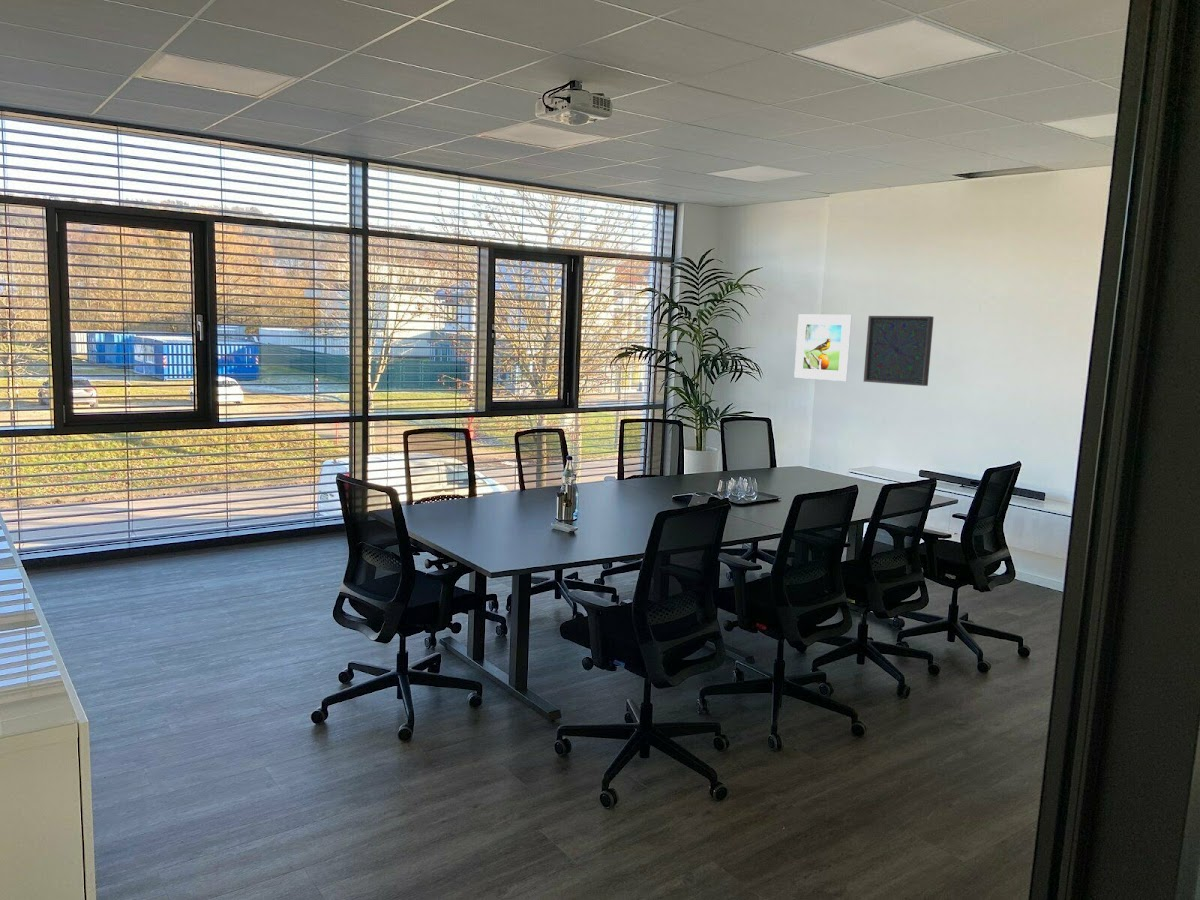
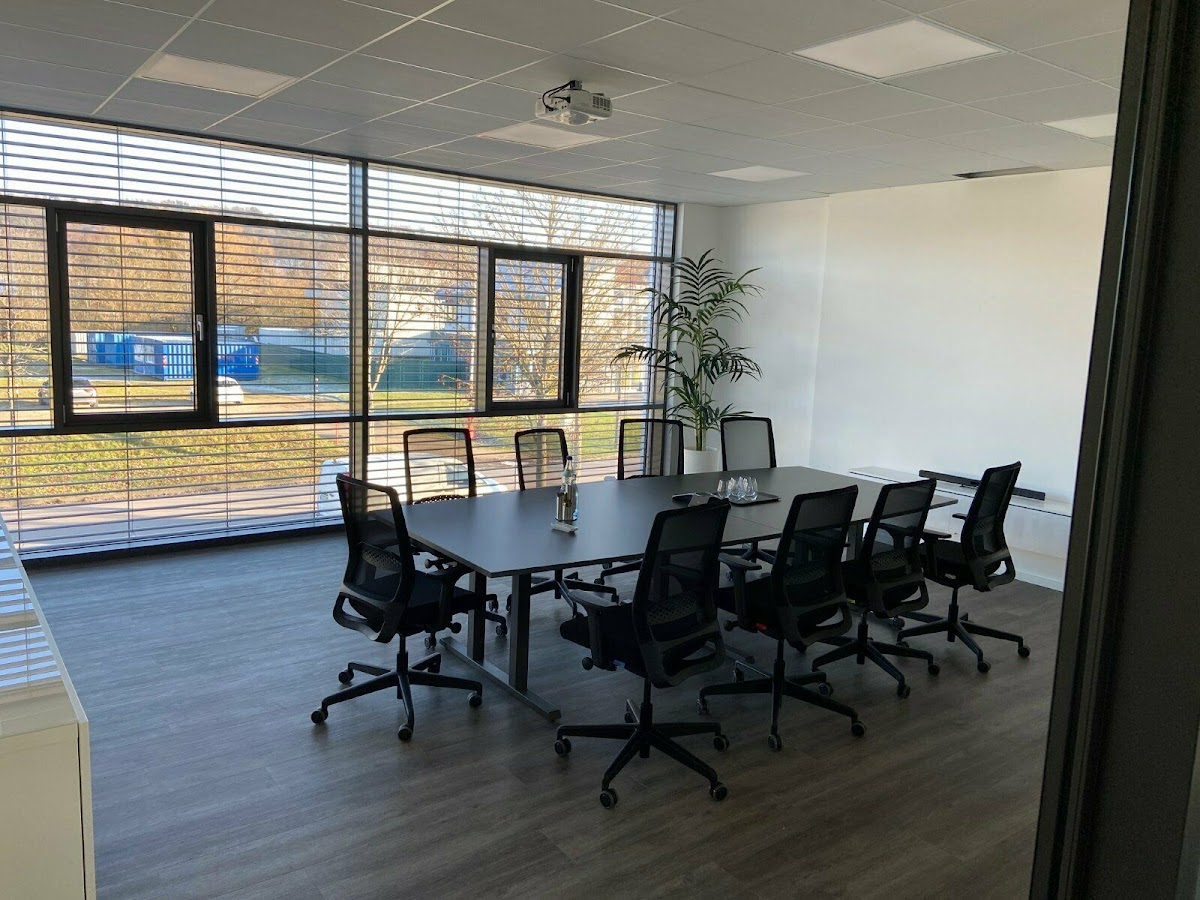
- framed artwork (897, 350)
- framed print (822, 347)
